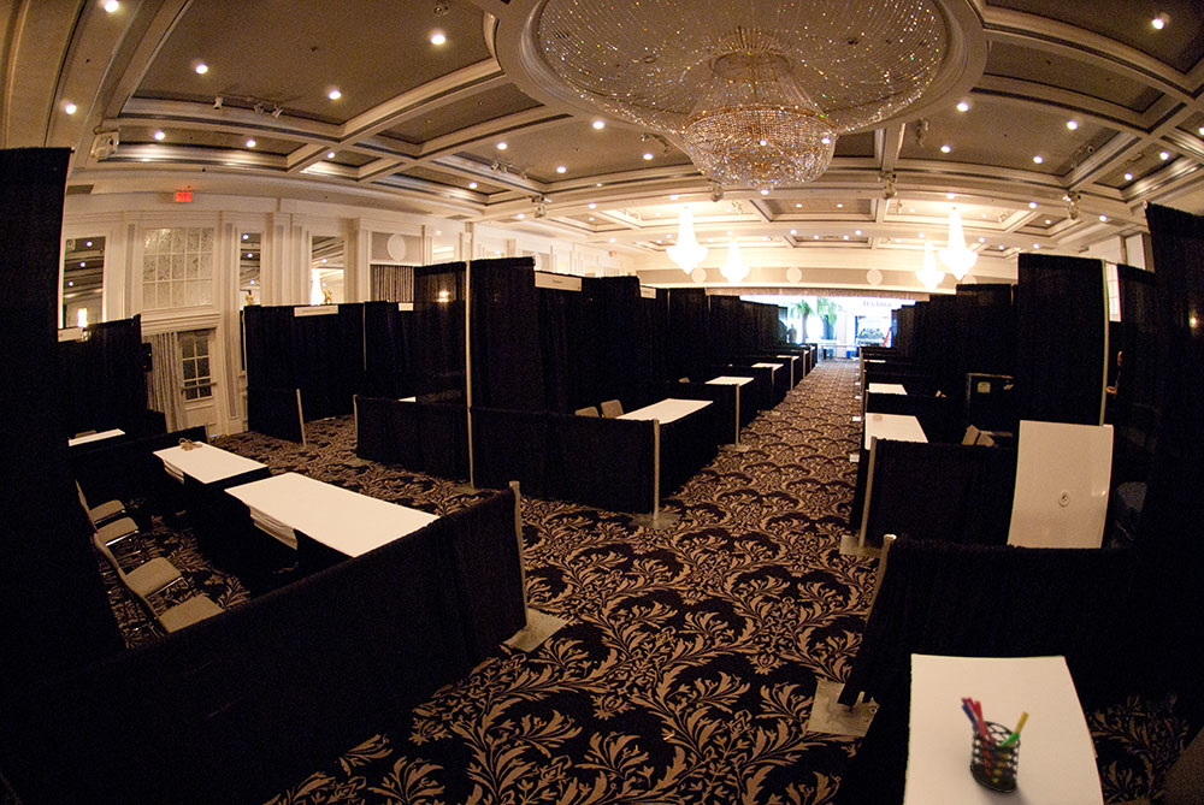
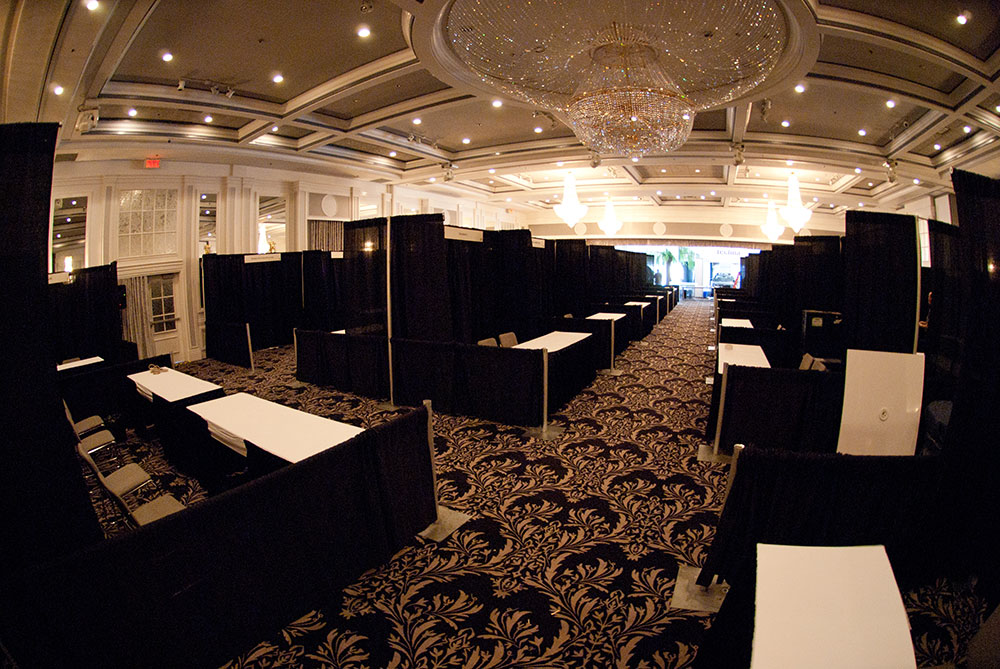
- pen holder (996, 742)
